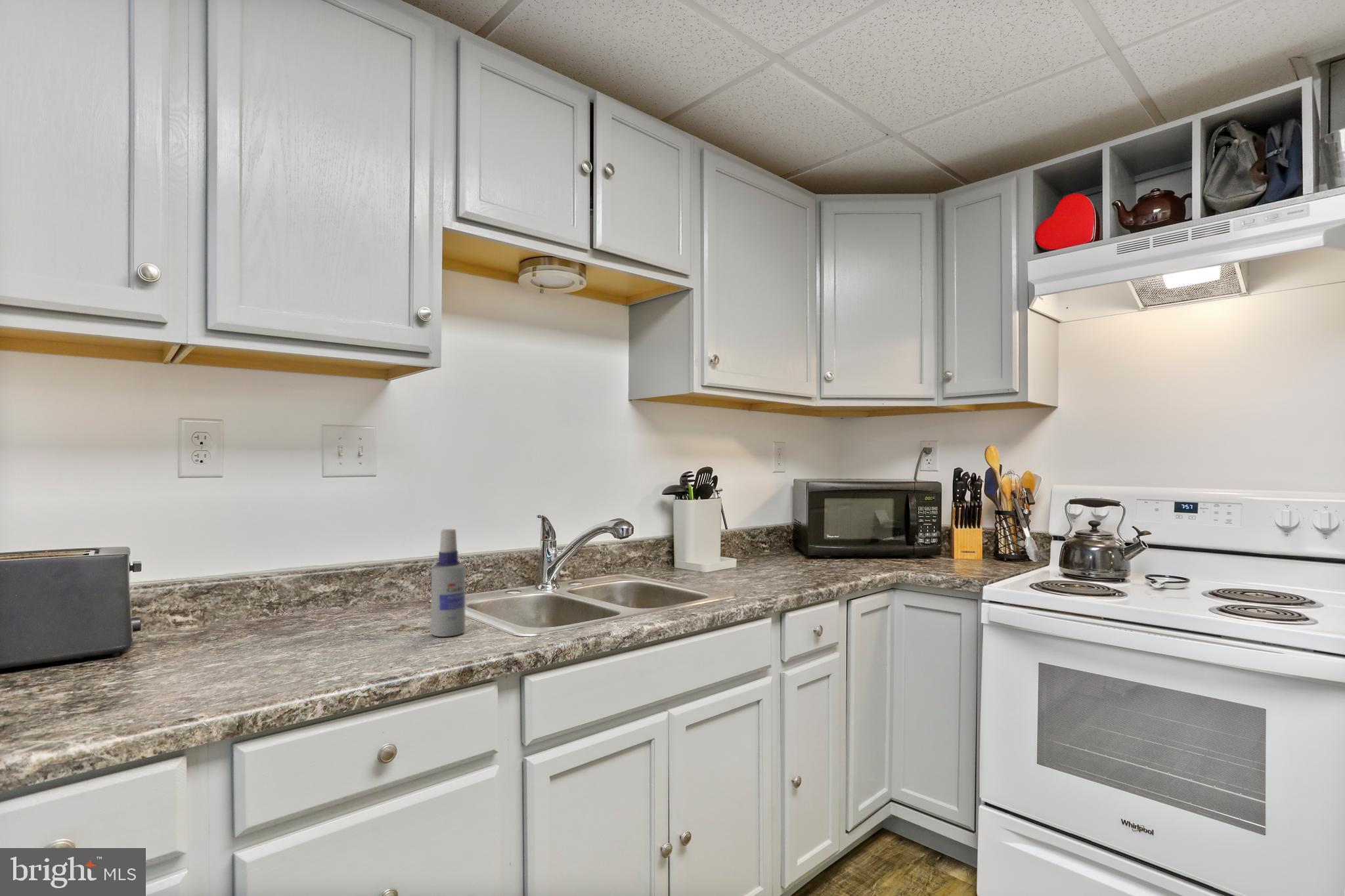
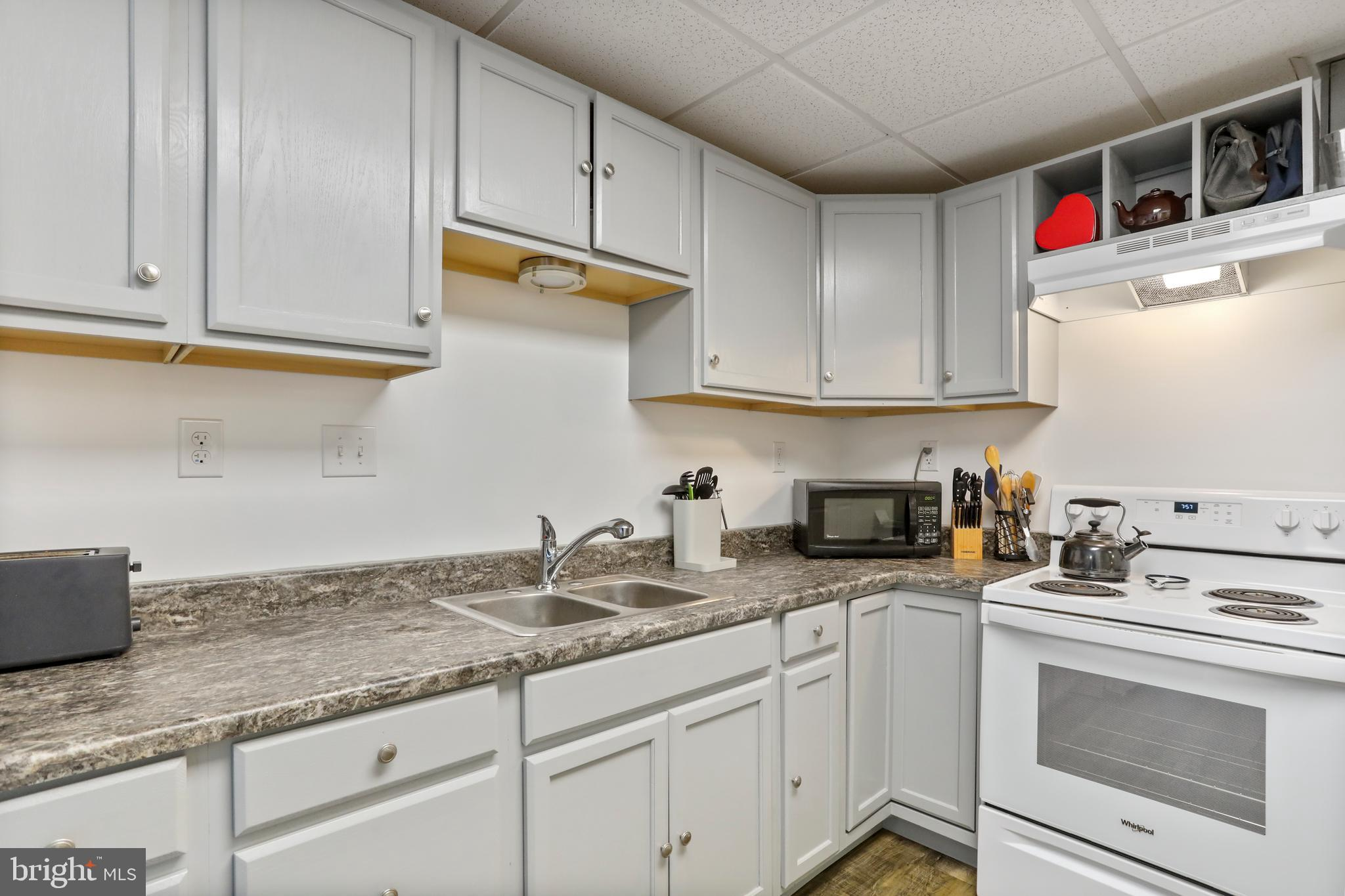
- spray bottle (448, 581)
